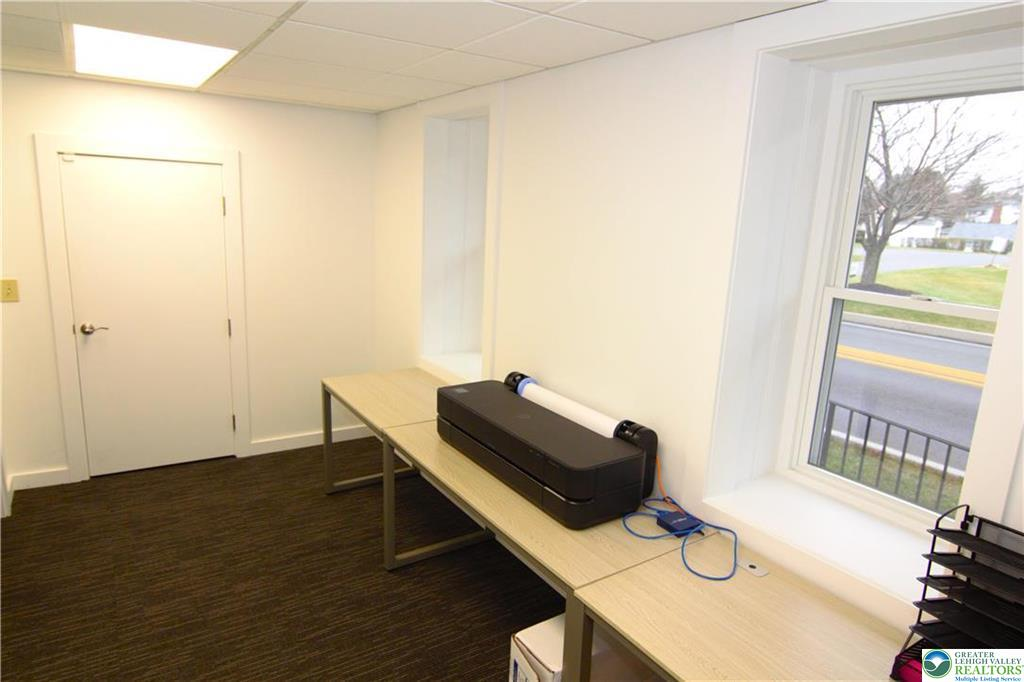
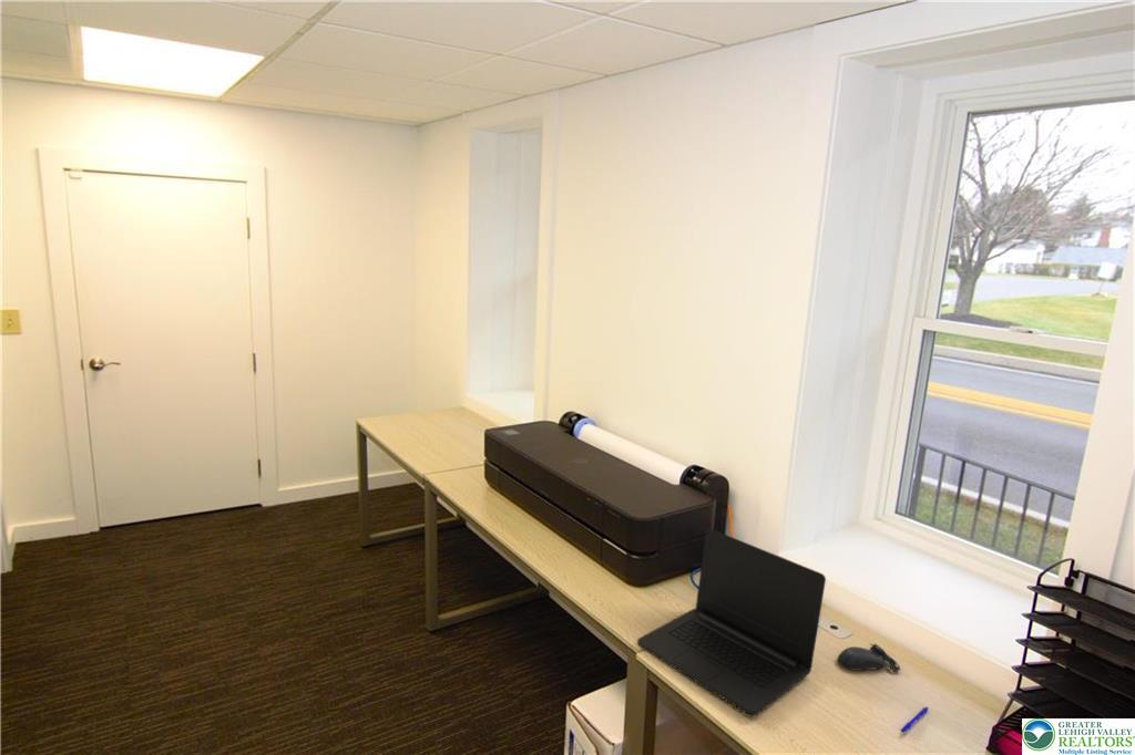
+ computer mouse (865, 655)
+ laptop (727, 611)
+ pen (916, 718)
